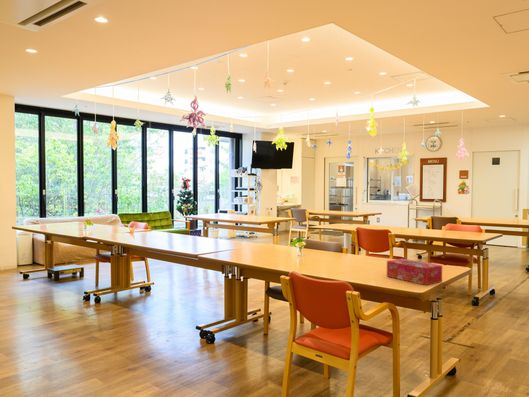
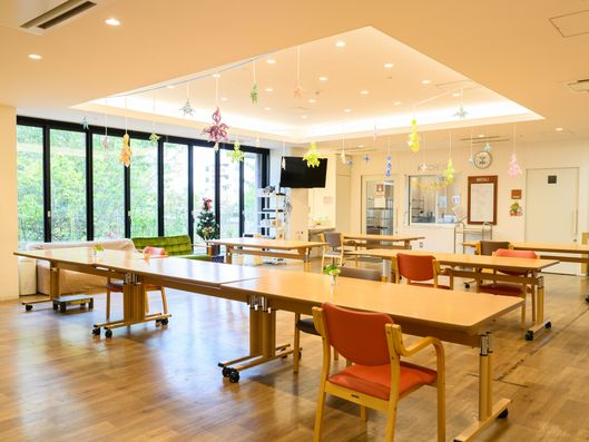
- tissue box (413, 271)
